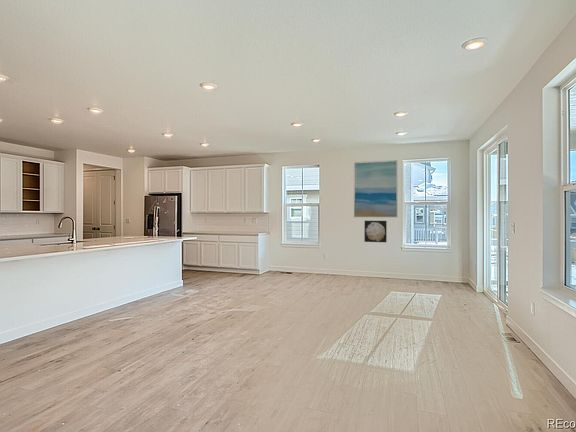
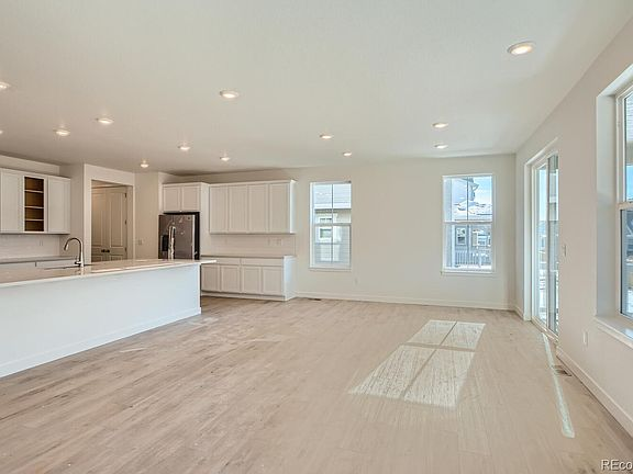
- wall art (375, 189)
- wall art (375, 231)
